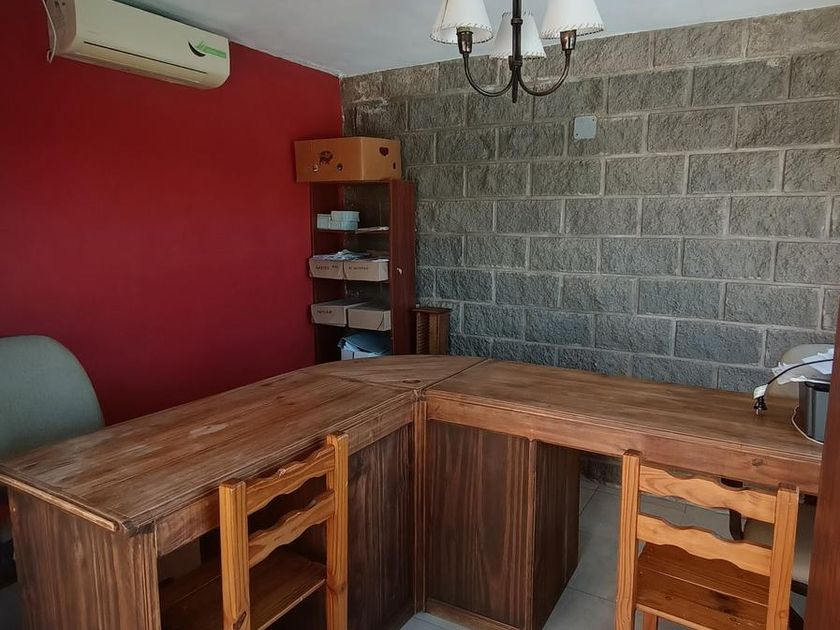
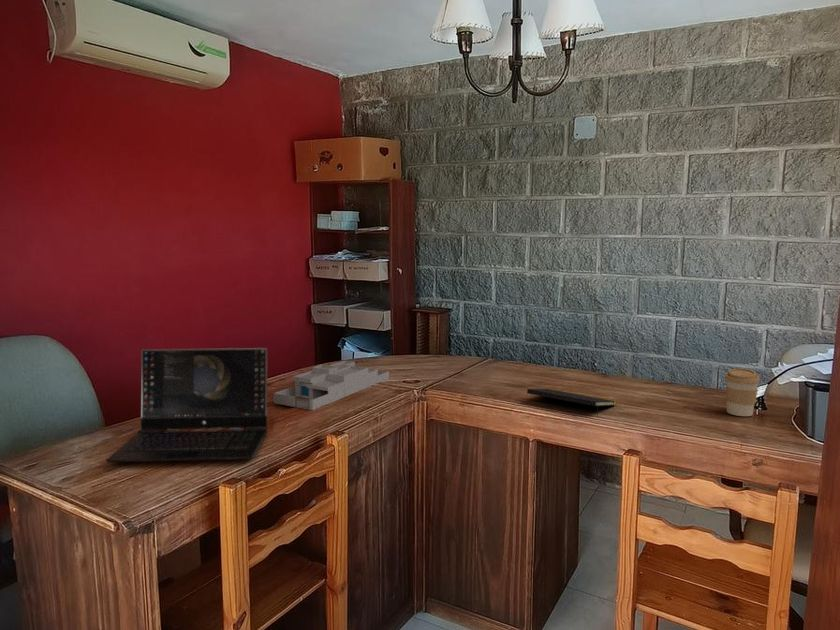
+ coffee cup (741, 391)
+ desk organizer (335, 379)
+ laptop (193, 402)
+ notepad (571, 397)
